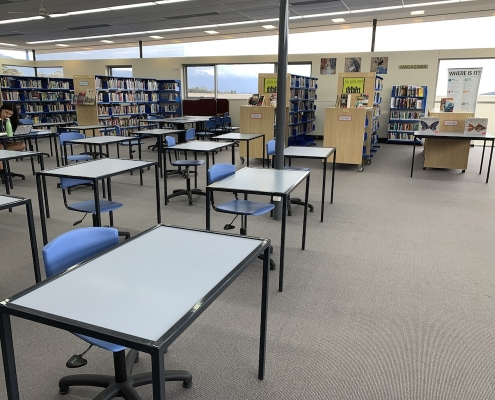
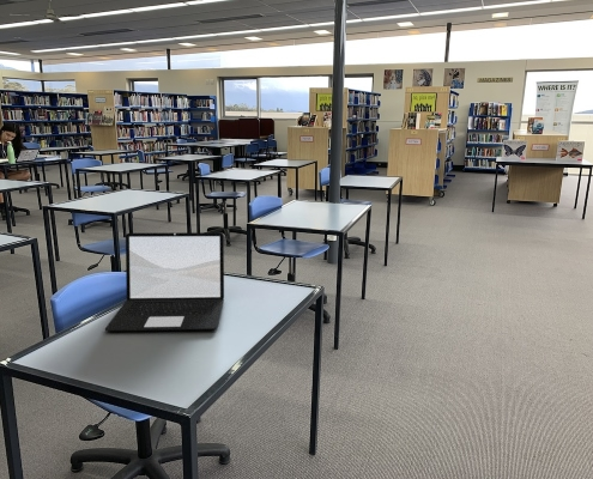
+ laptop (168, 278)
